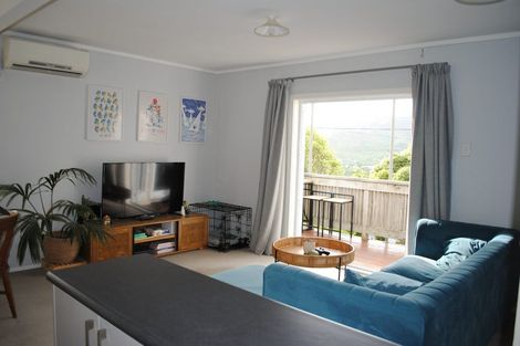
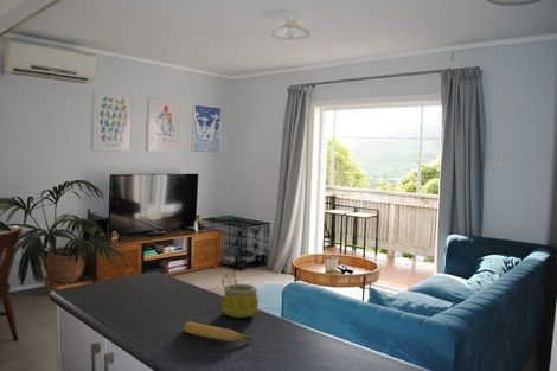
+ banana (212, 330)
+ mug (239, 293)
